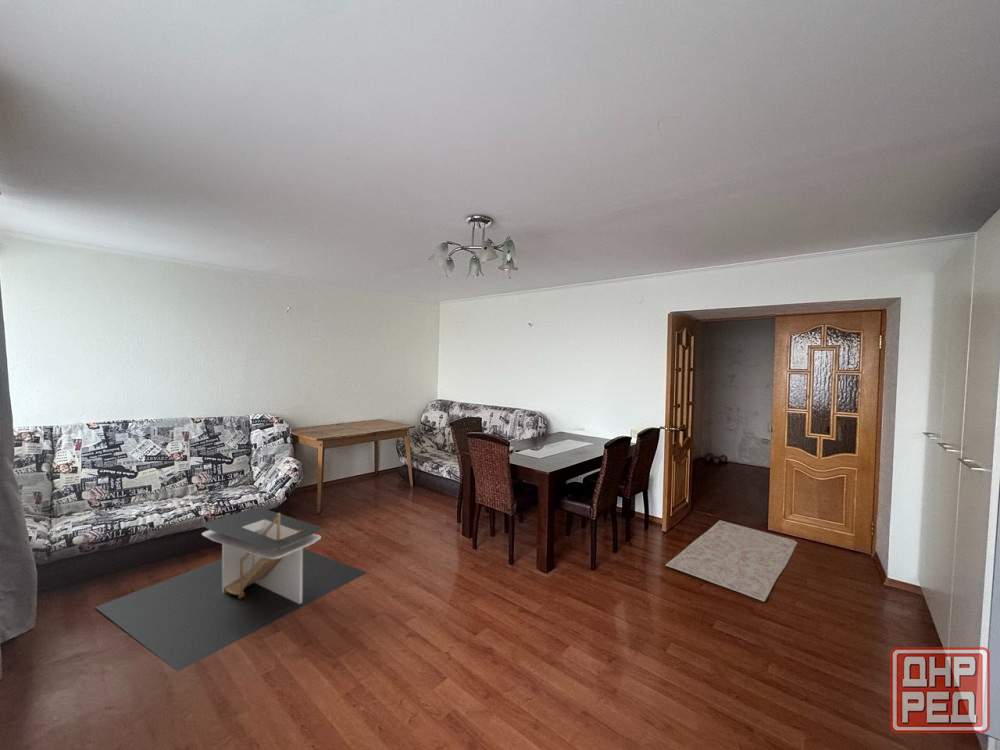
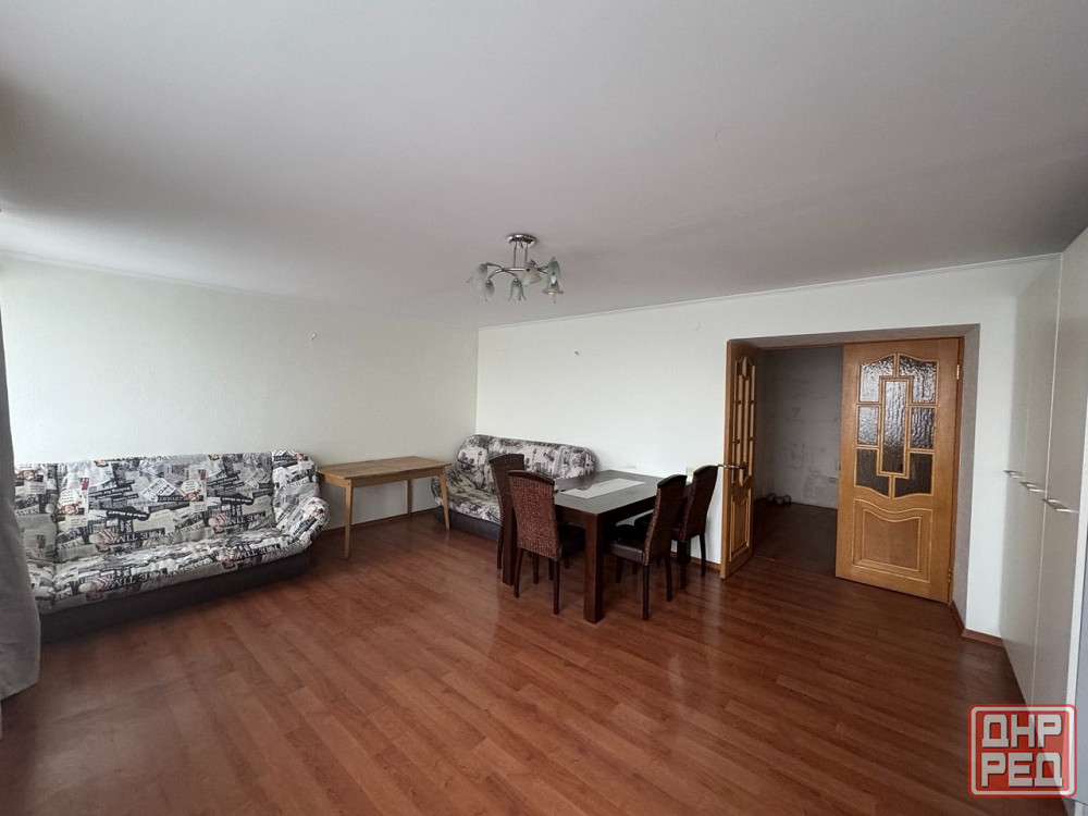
- rug (737, 552)
- coffee table (261, 549)
